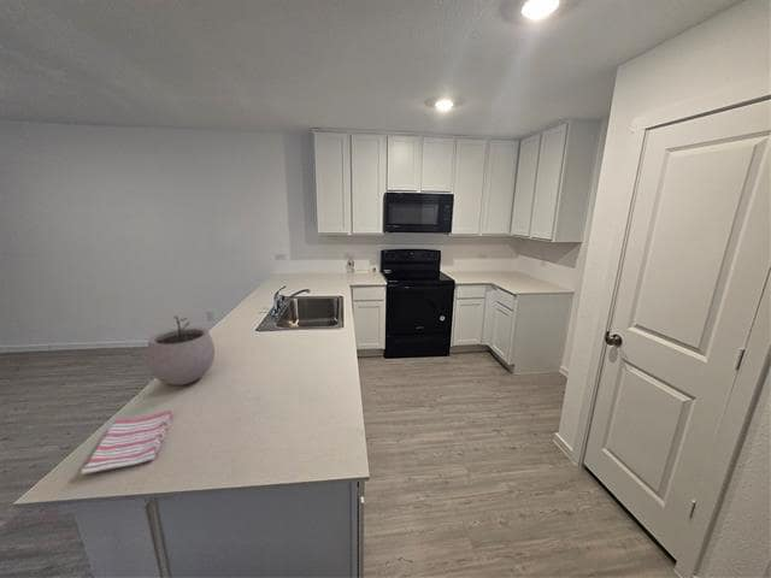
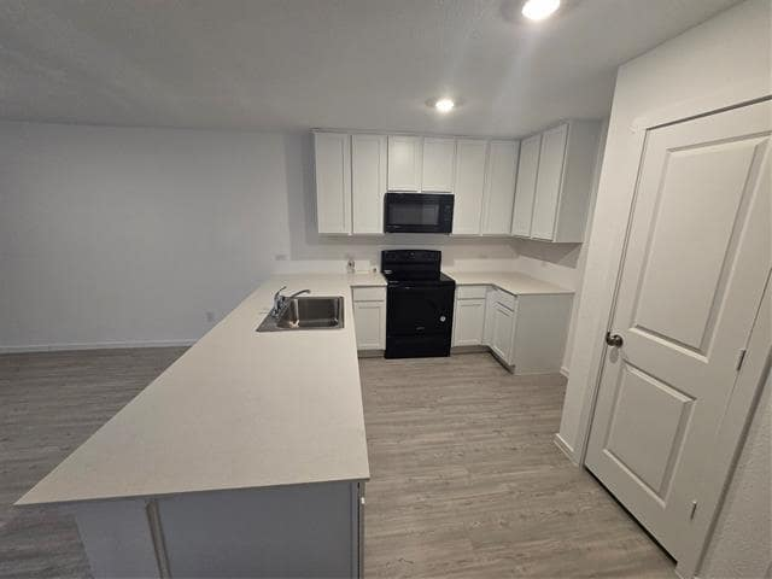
- dish towel (131, 438)
- plant pot (181, 347)
